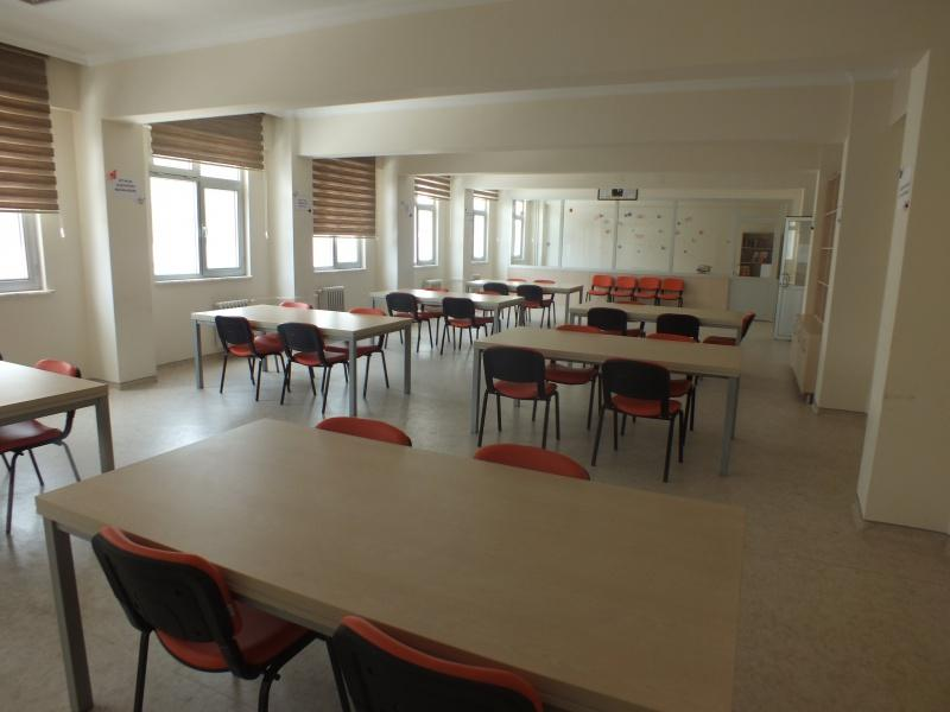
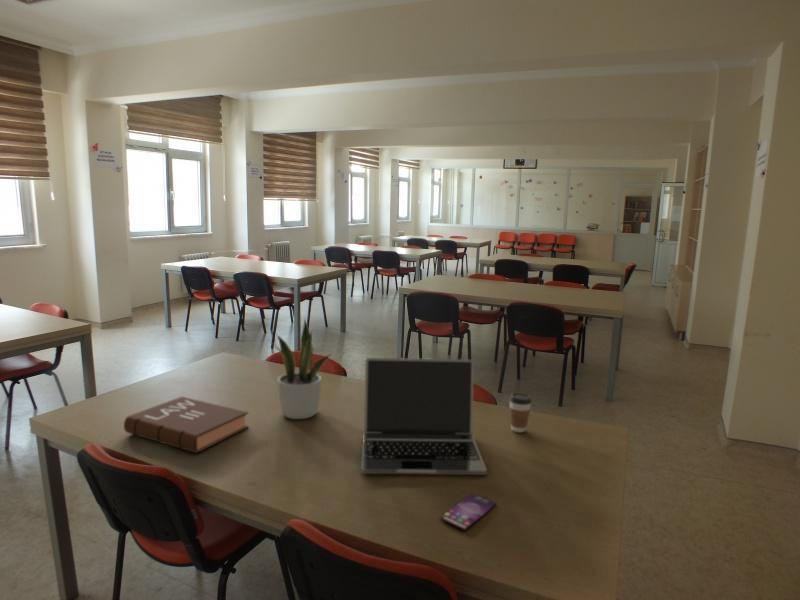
+ smartphone (468, 510)
+ book (187, 422)
+ potted plant (299, 365)
+ coffee cup (519, 412)
+ laptop (421, 412)
